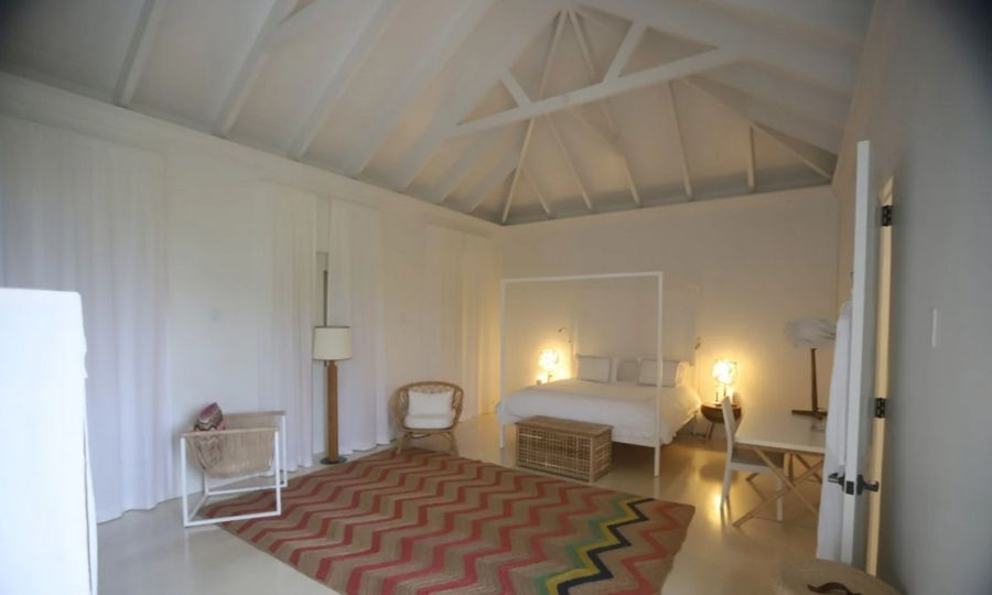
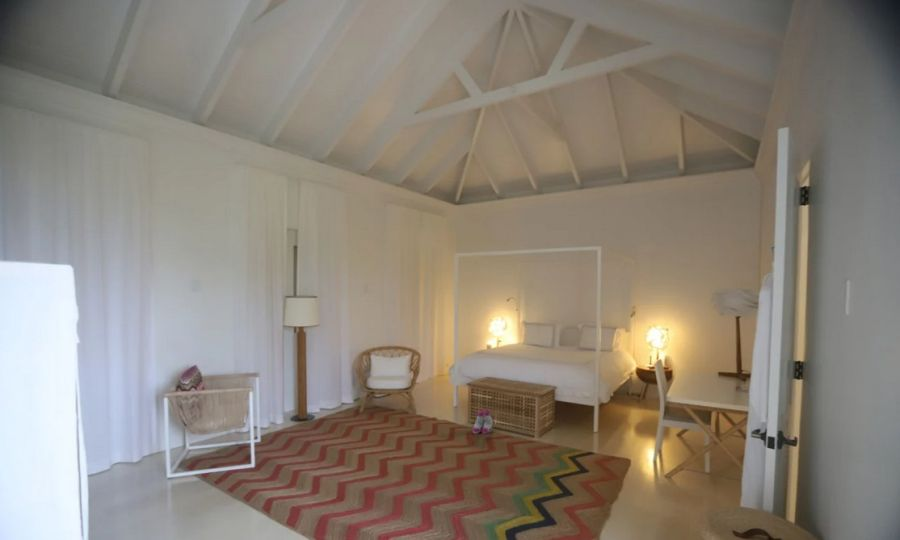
+ boots (482, 420)
